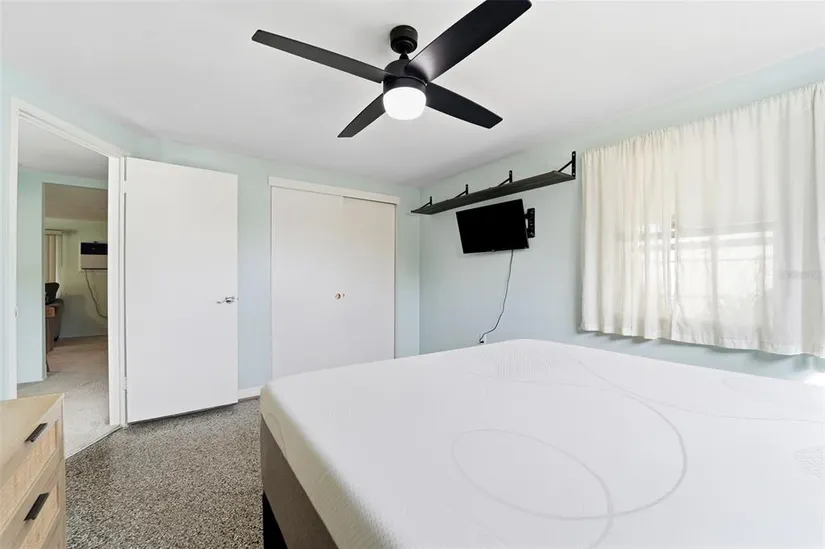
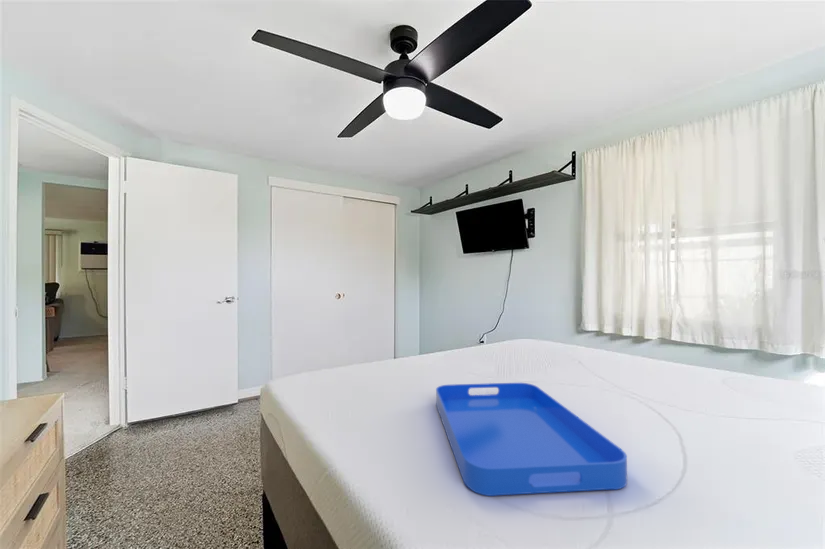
+ serving tray (509, 423)
